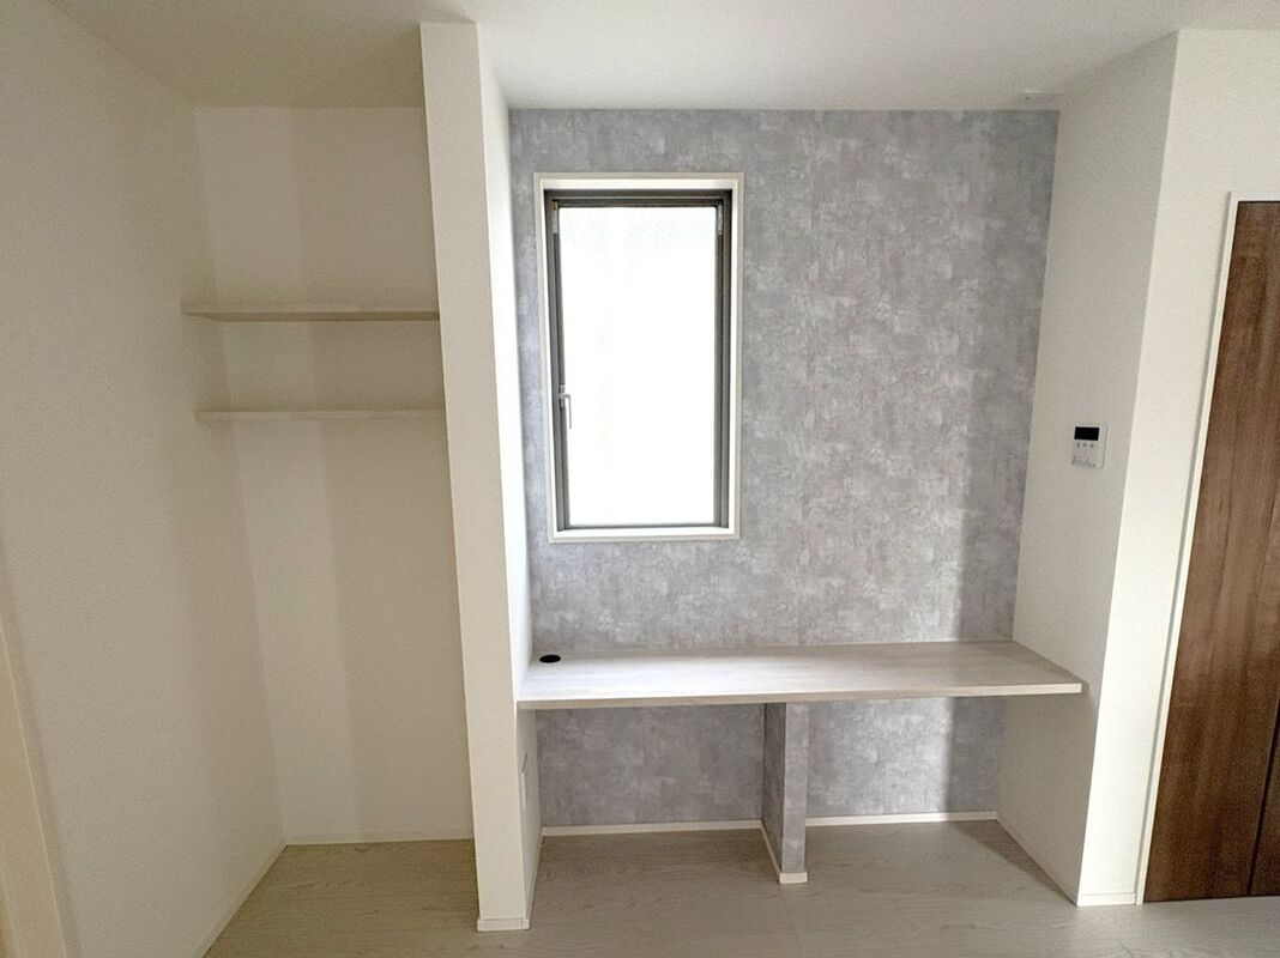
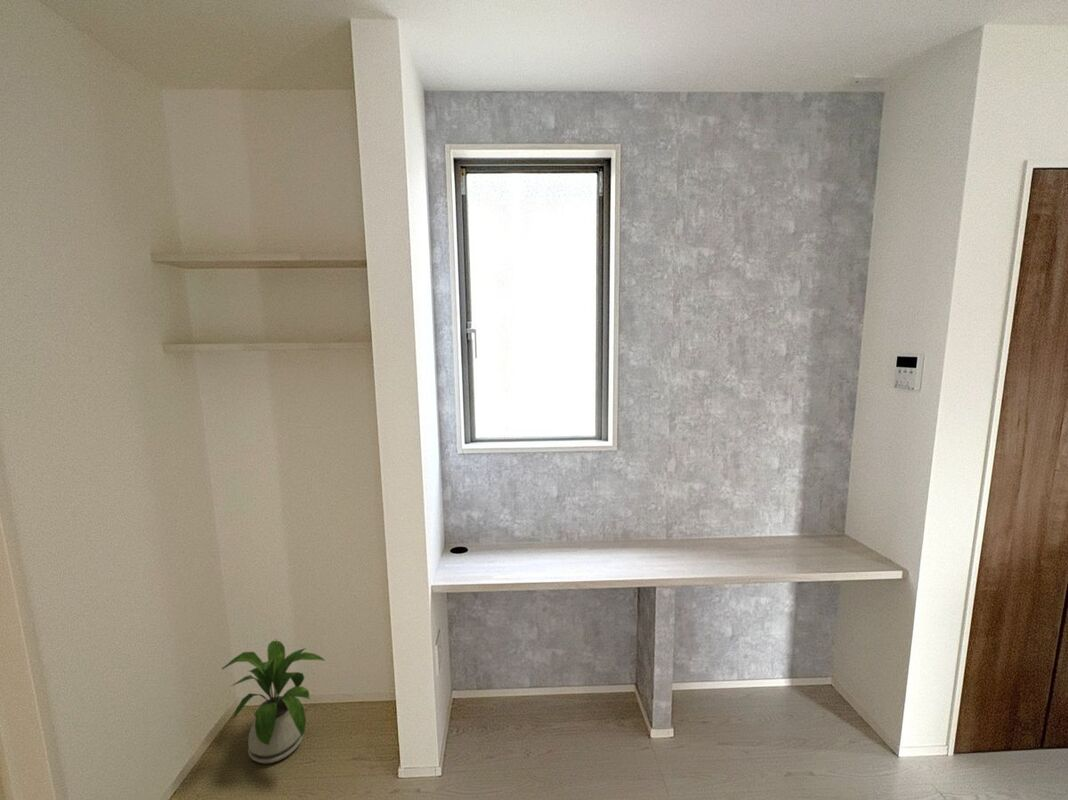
+ house plant (280, 687)
